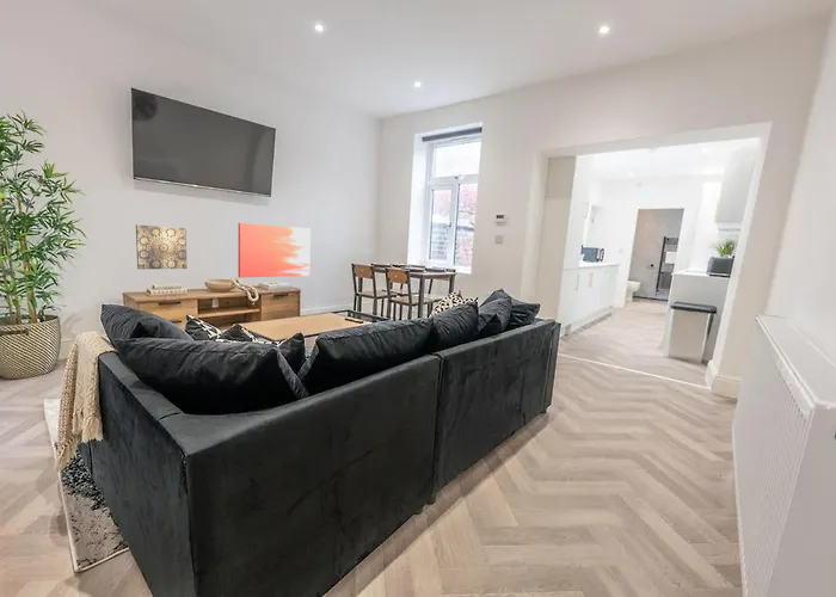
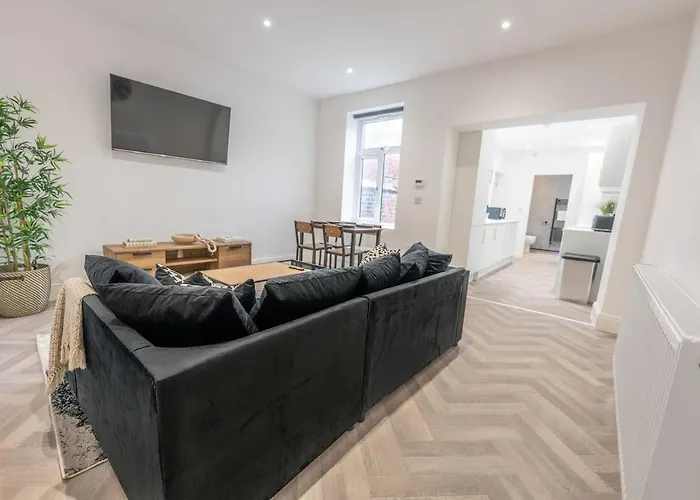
- wall art (276, 251)
- wall art (162, 247)
